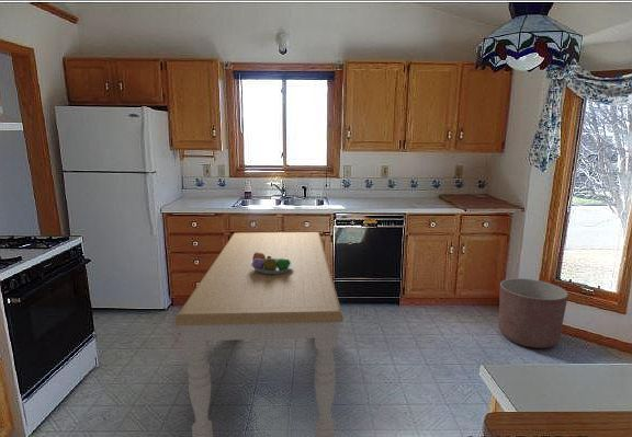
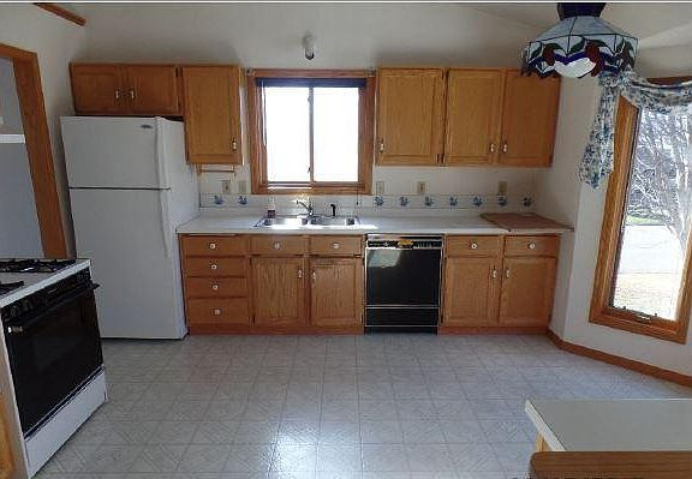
- fruit bowl (272, 261)
- dining table (271, 322)
- planter (530, 313)
